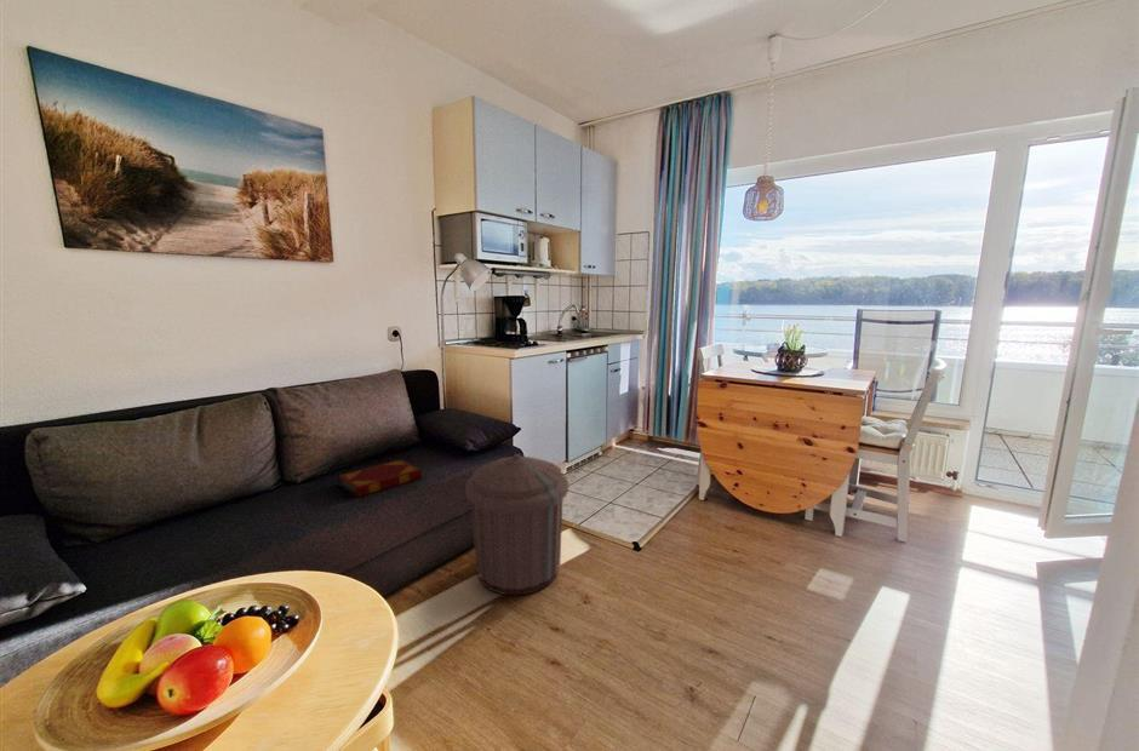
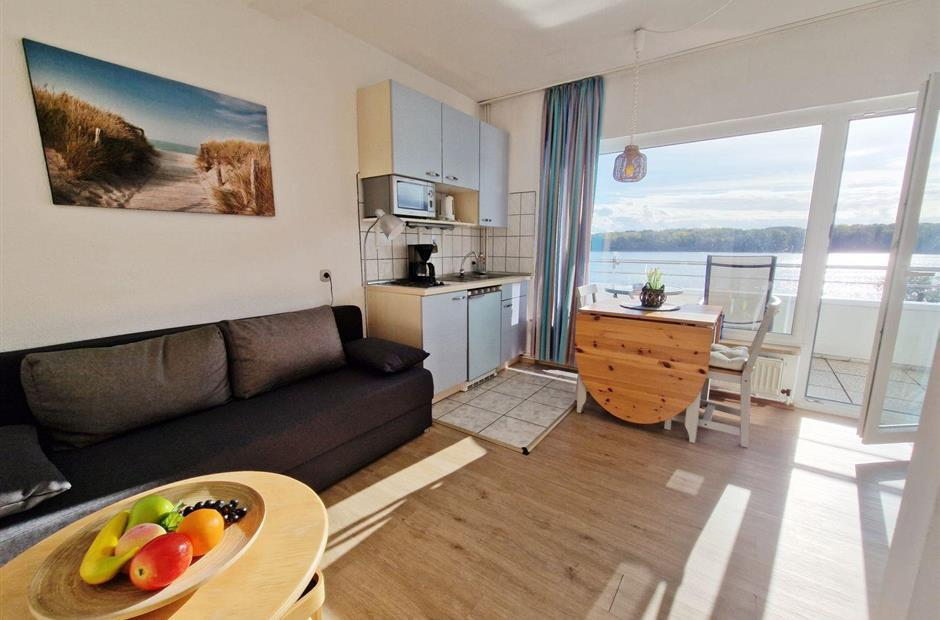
- hardback book (380, 476)
- trash can (517, 514)
